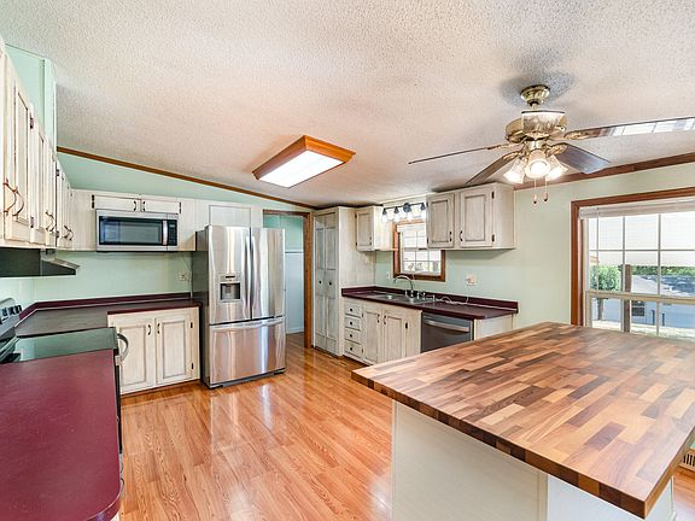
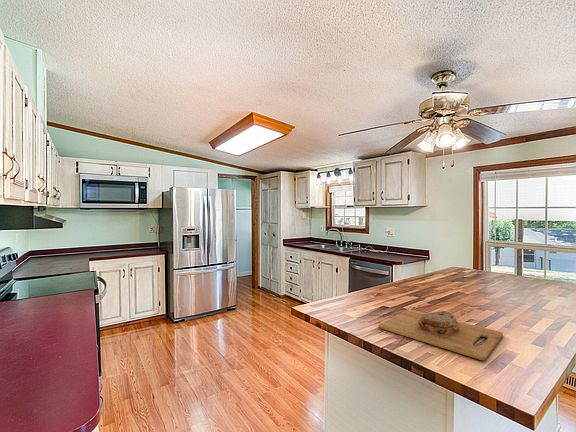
+ cutting board (438, 321)
